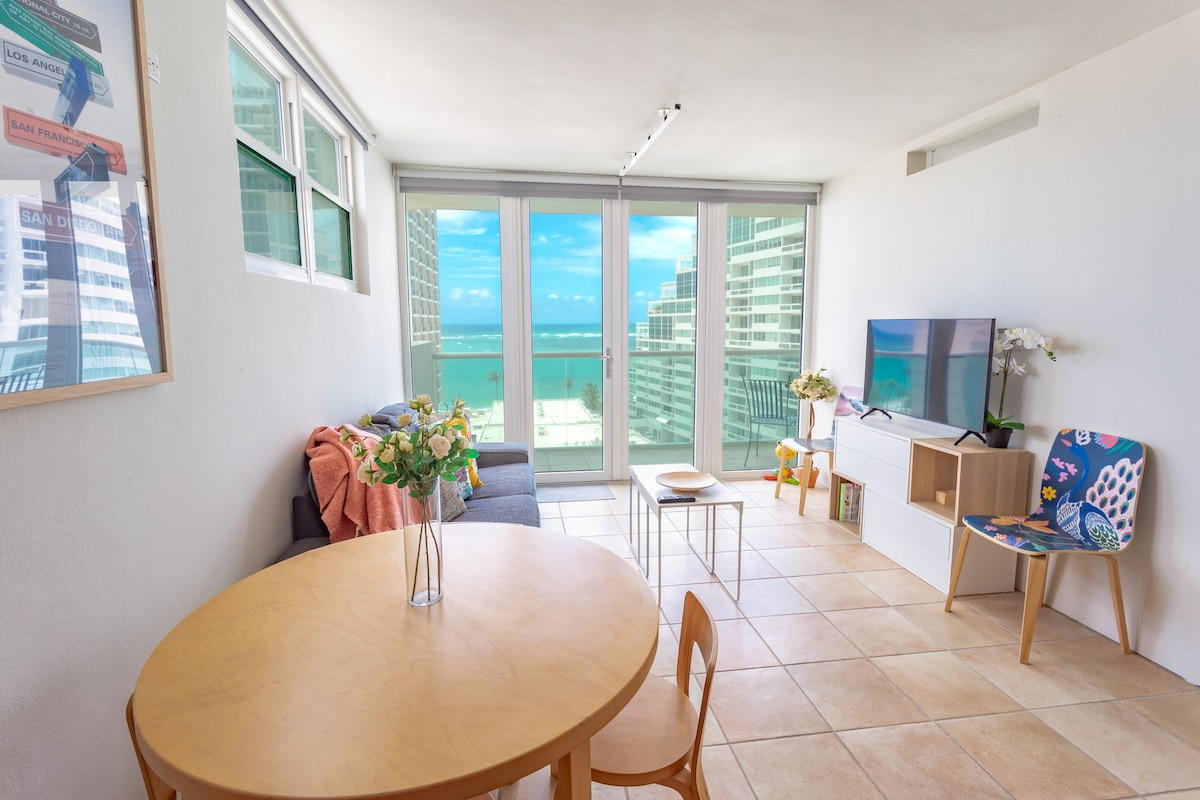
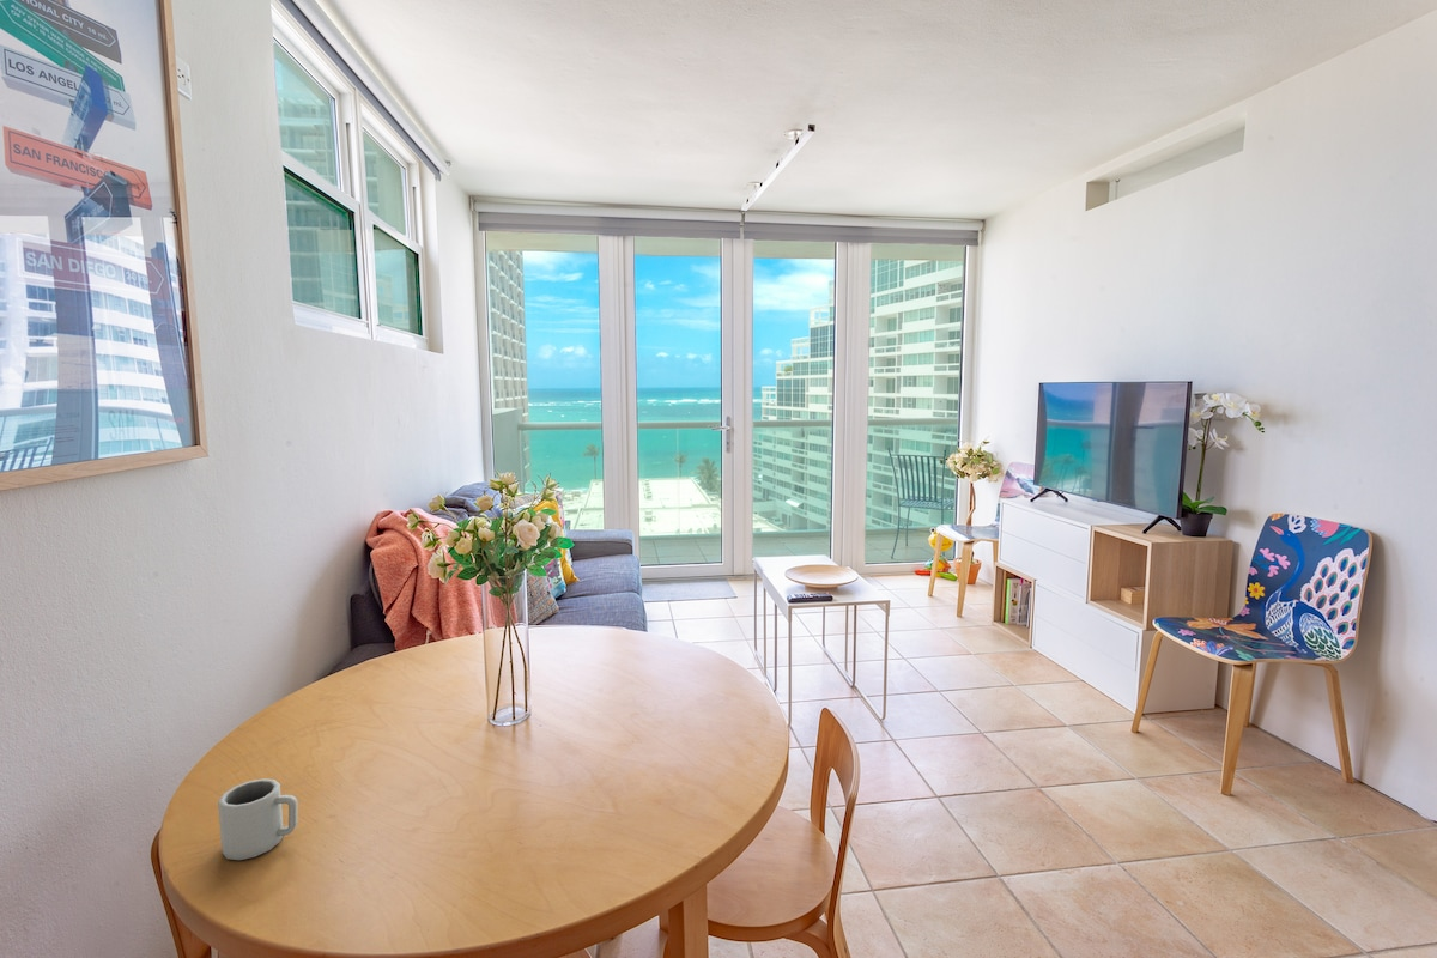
+ cup (260, 817)
